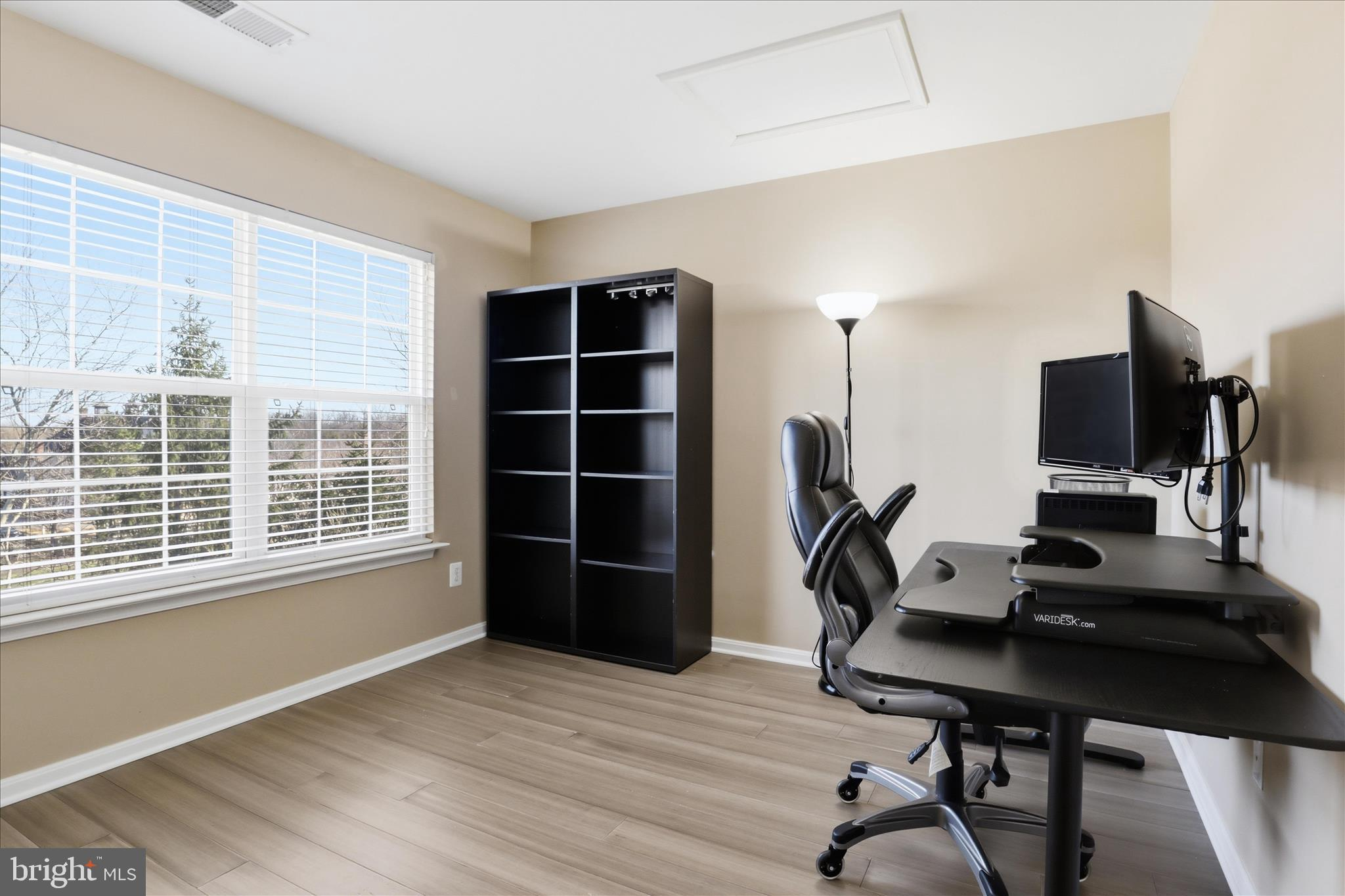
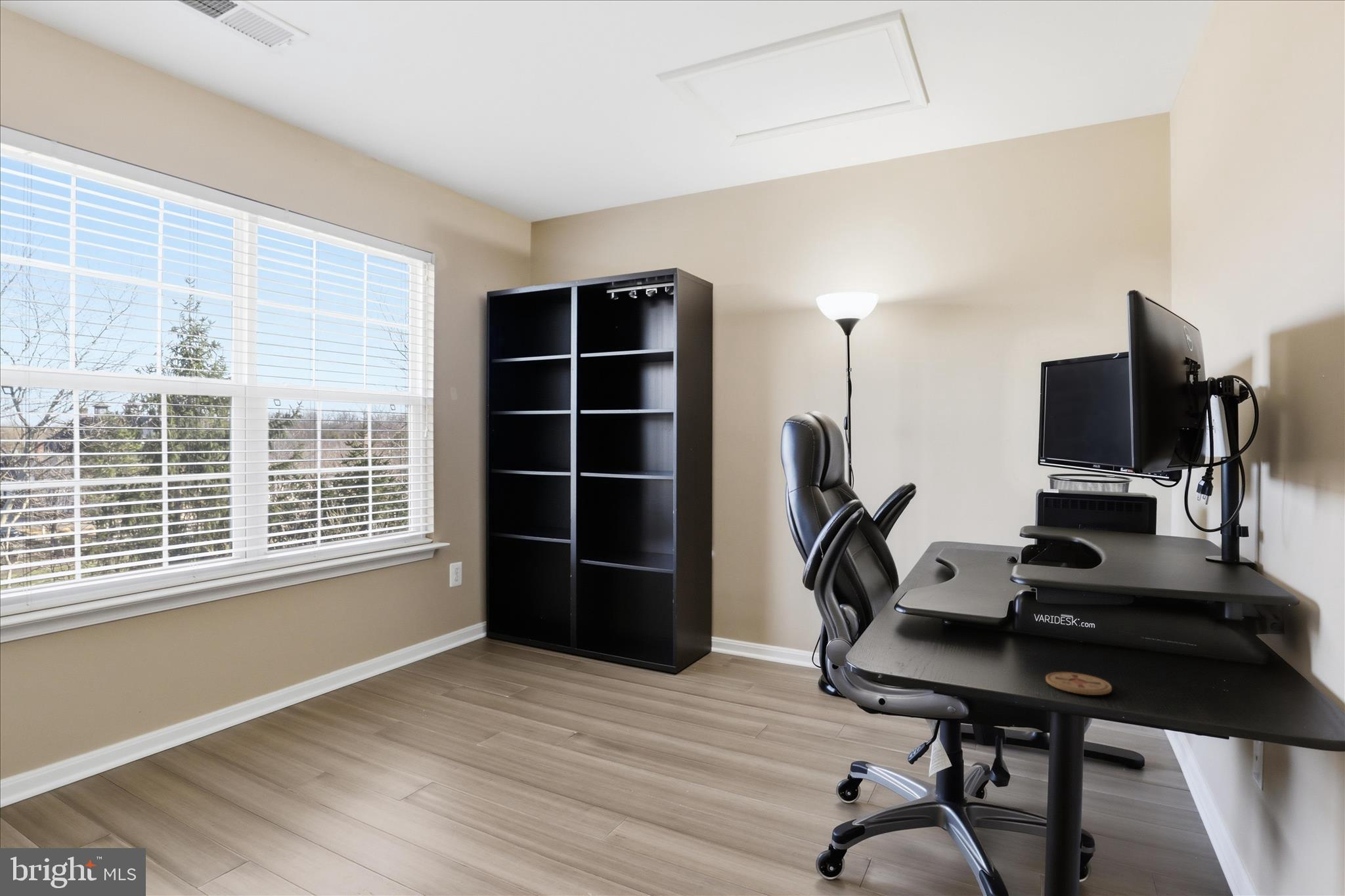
+ coaster (1078, 683)
